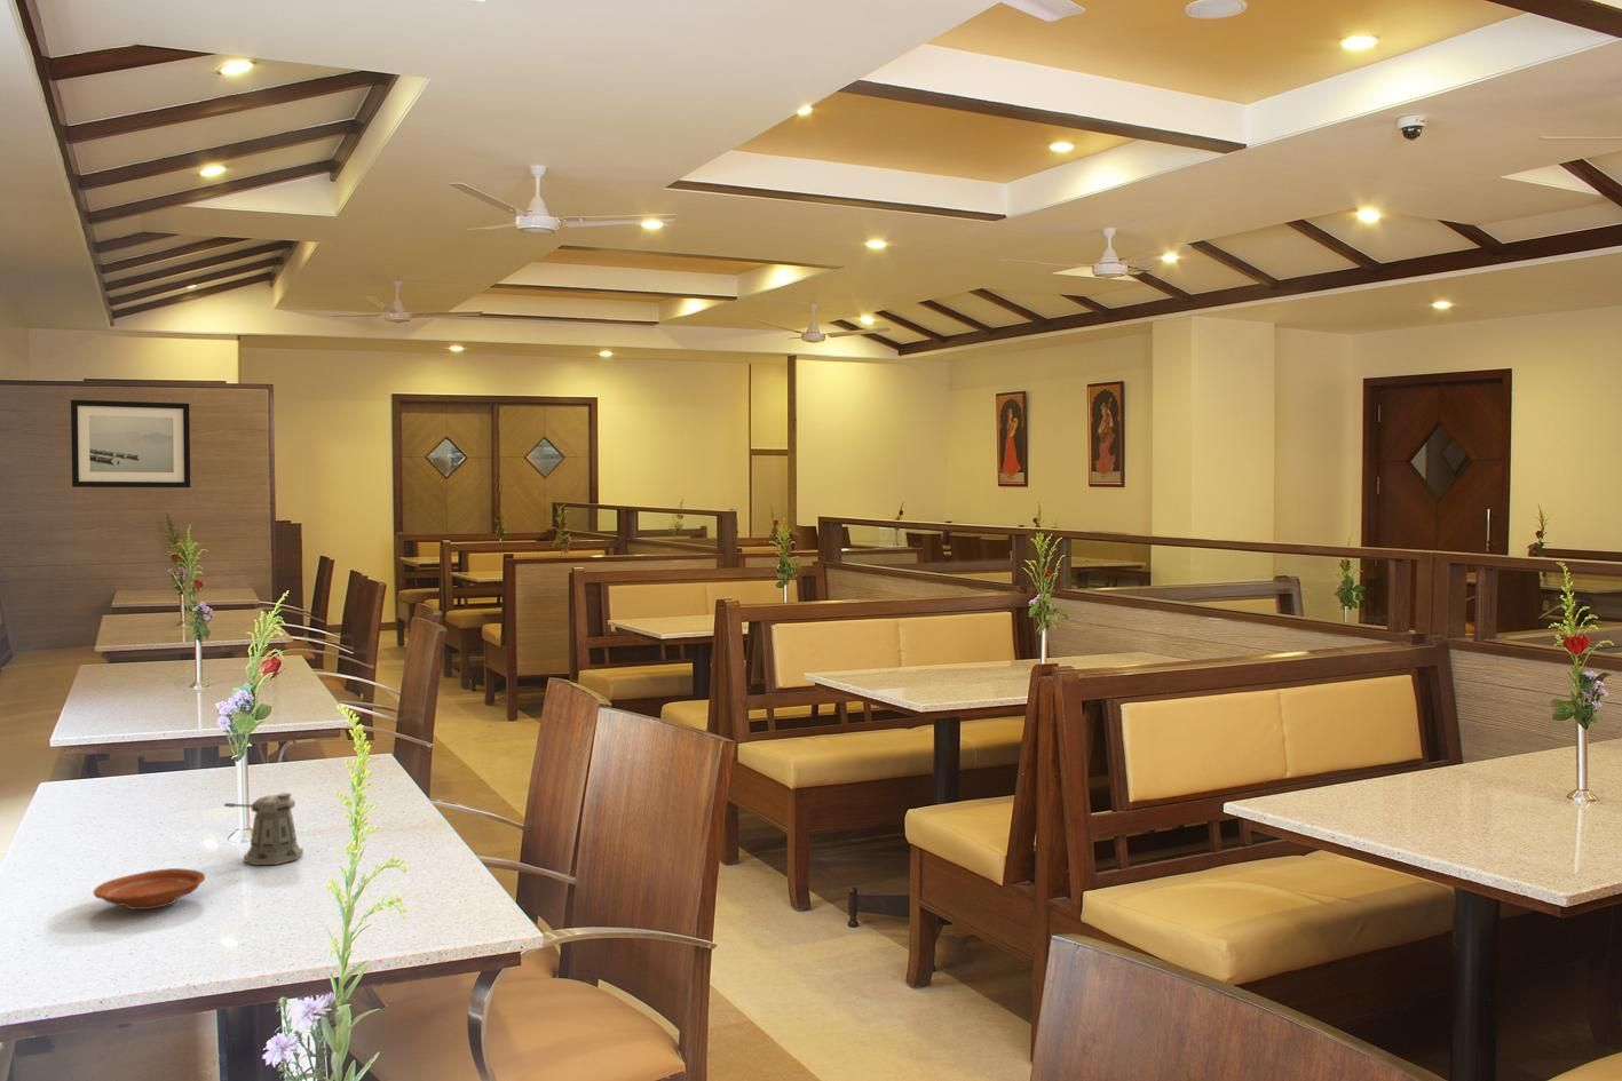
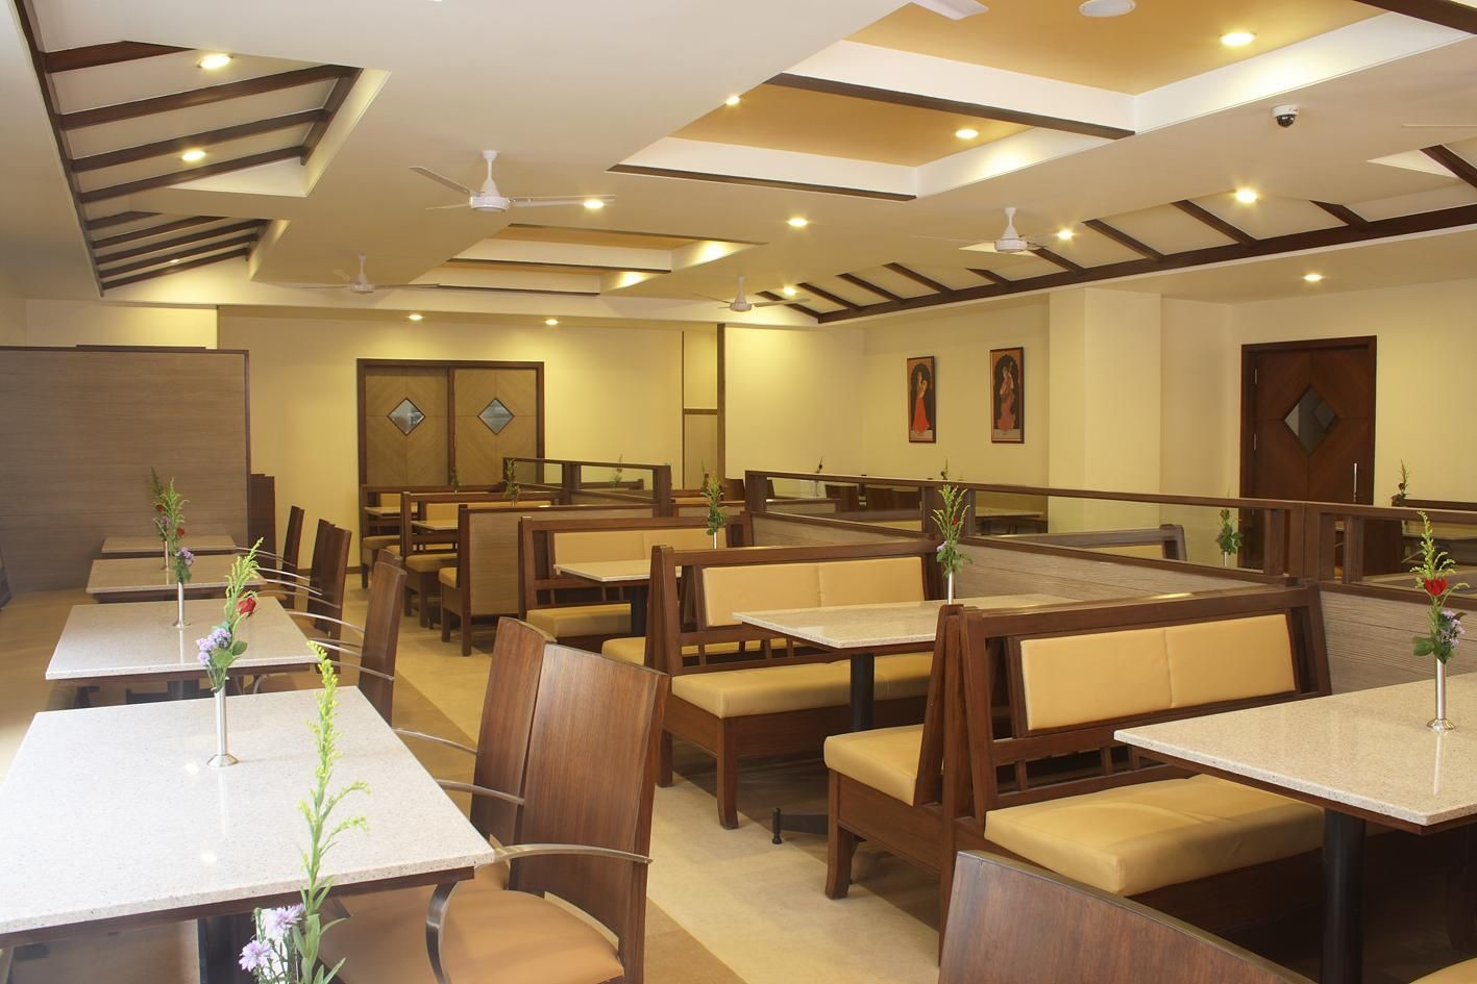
- wall art (132, 444)
- pepper shaker (268, 825)
- plate (150, 892)
